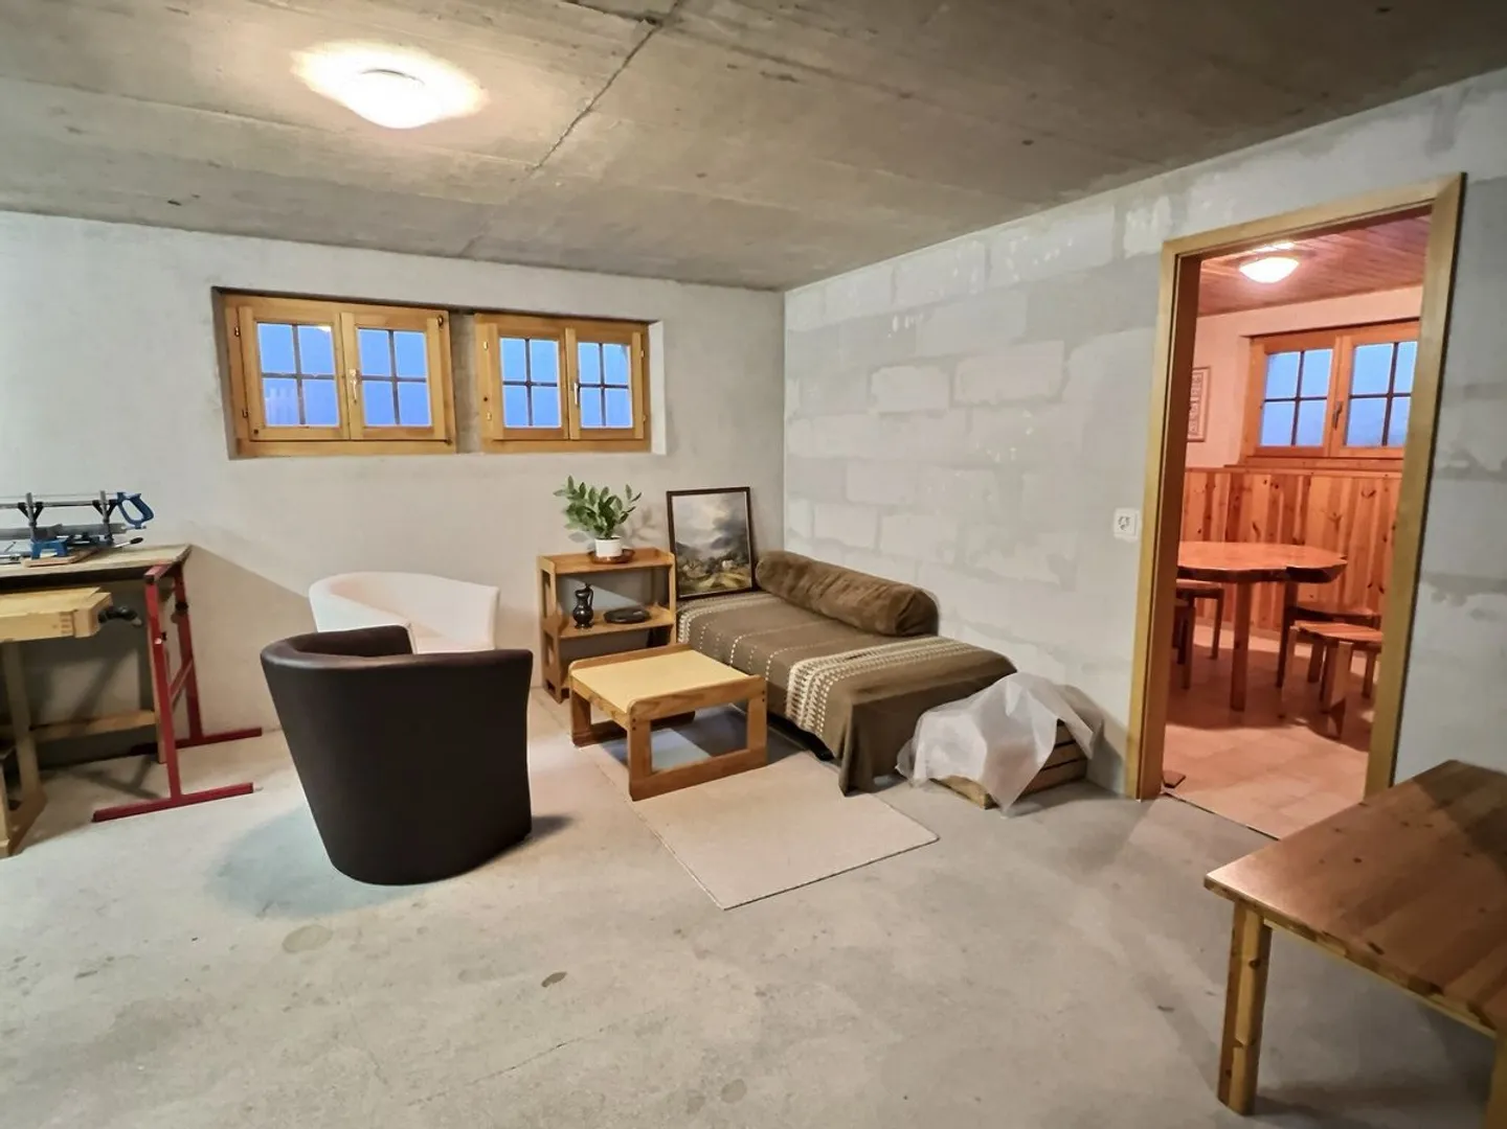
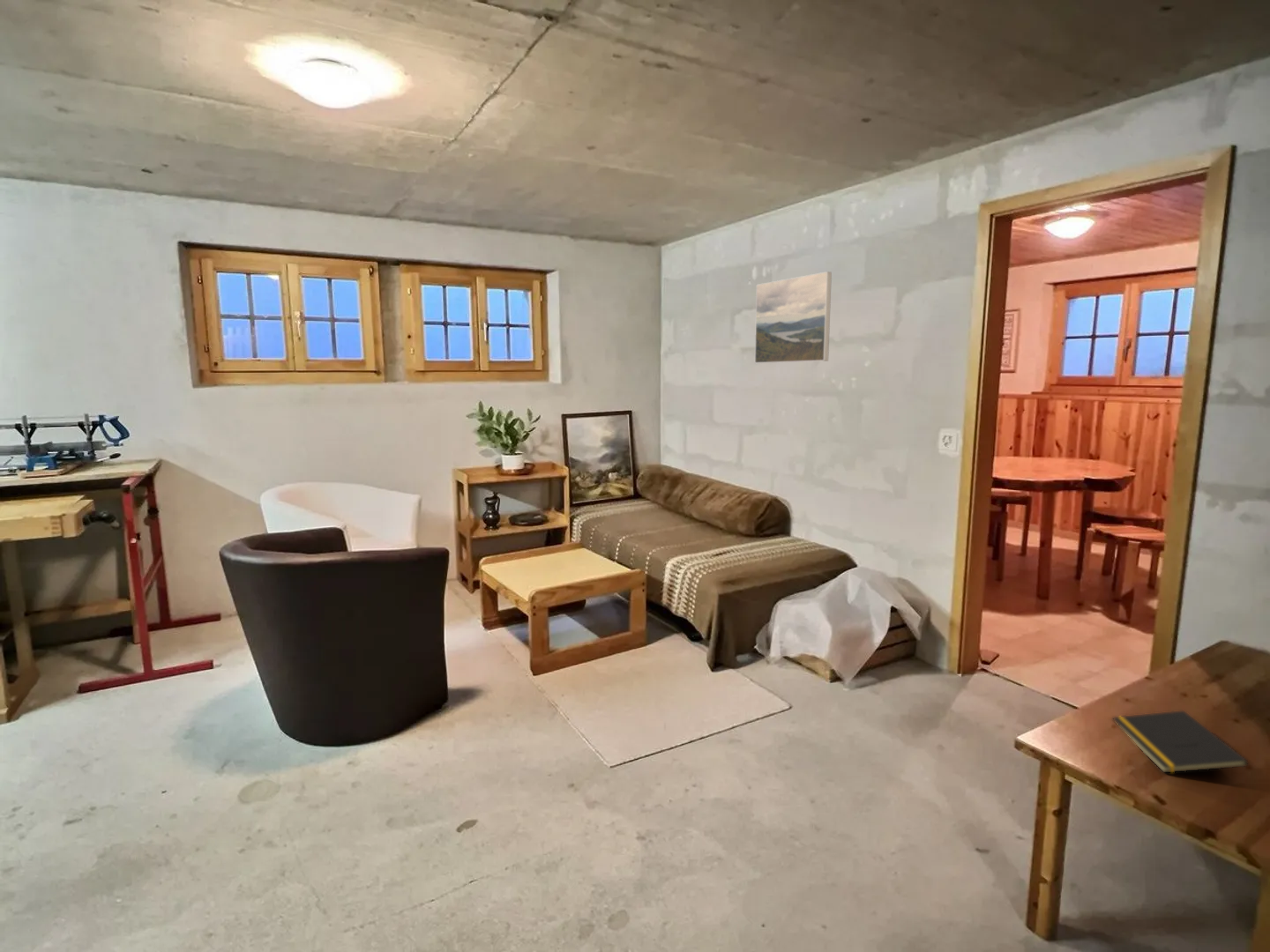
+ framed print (790, 320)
+ notepad (1174, 740)
